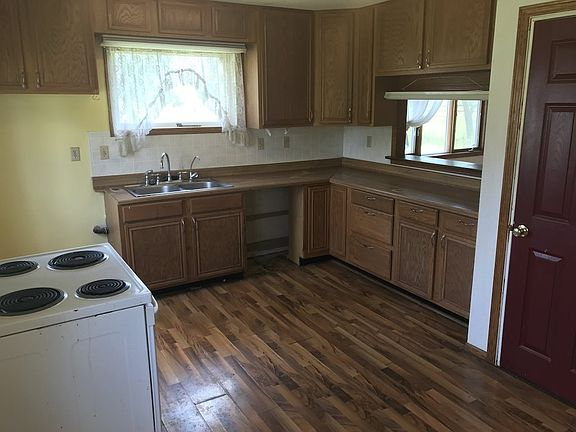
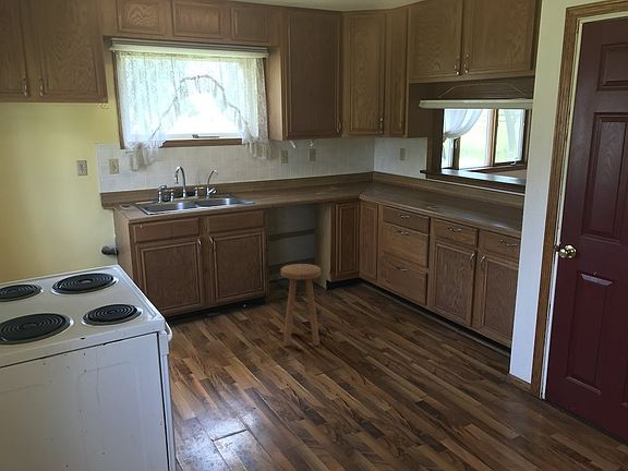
+ stool (293, 304)
